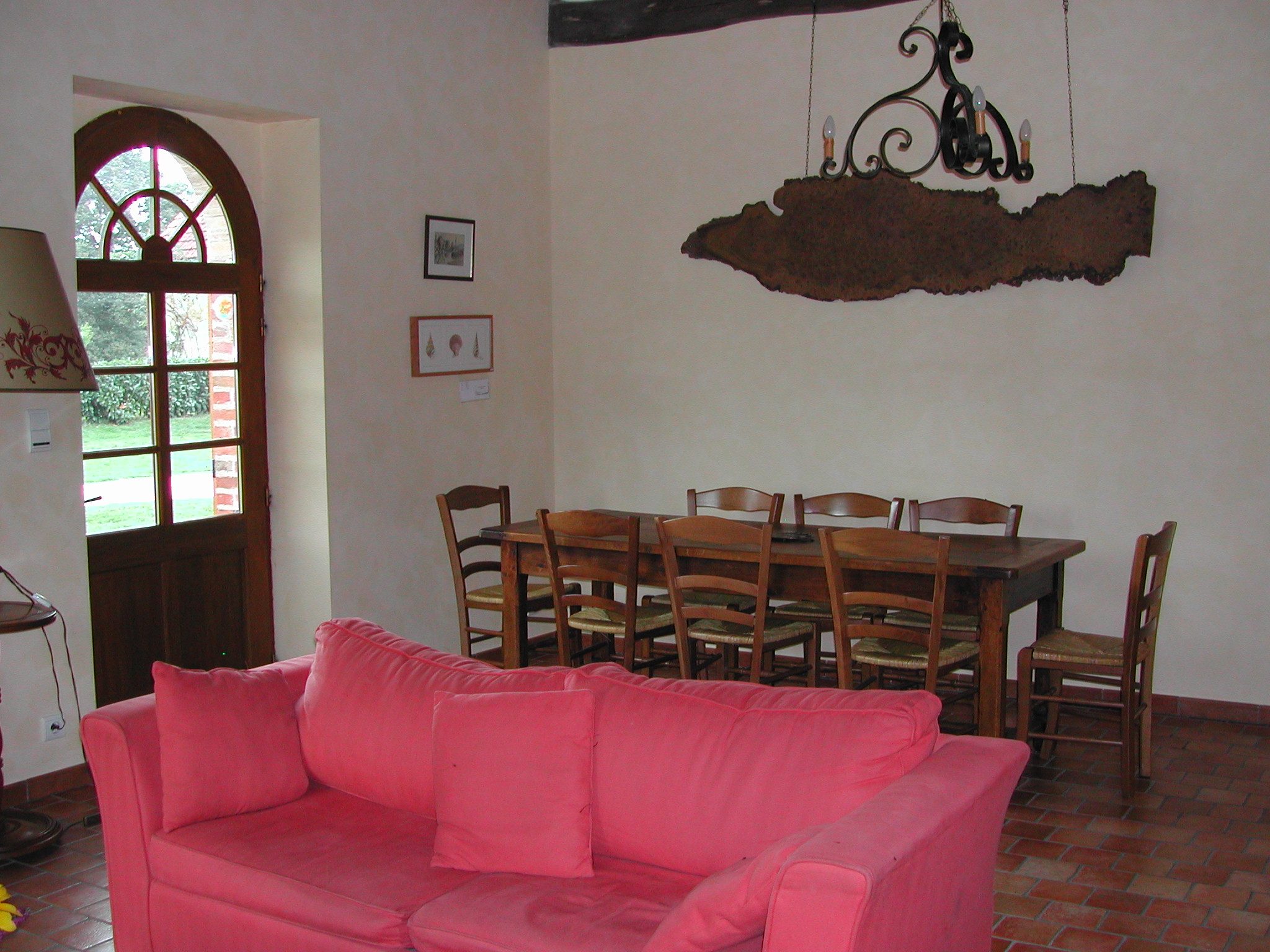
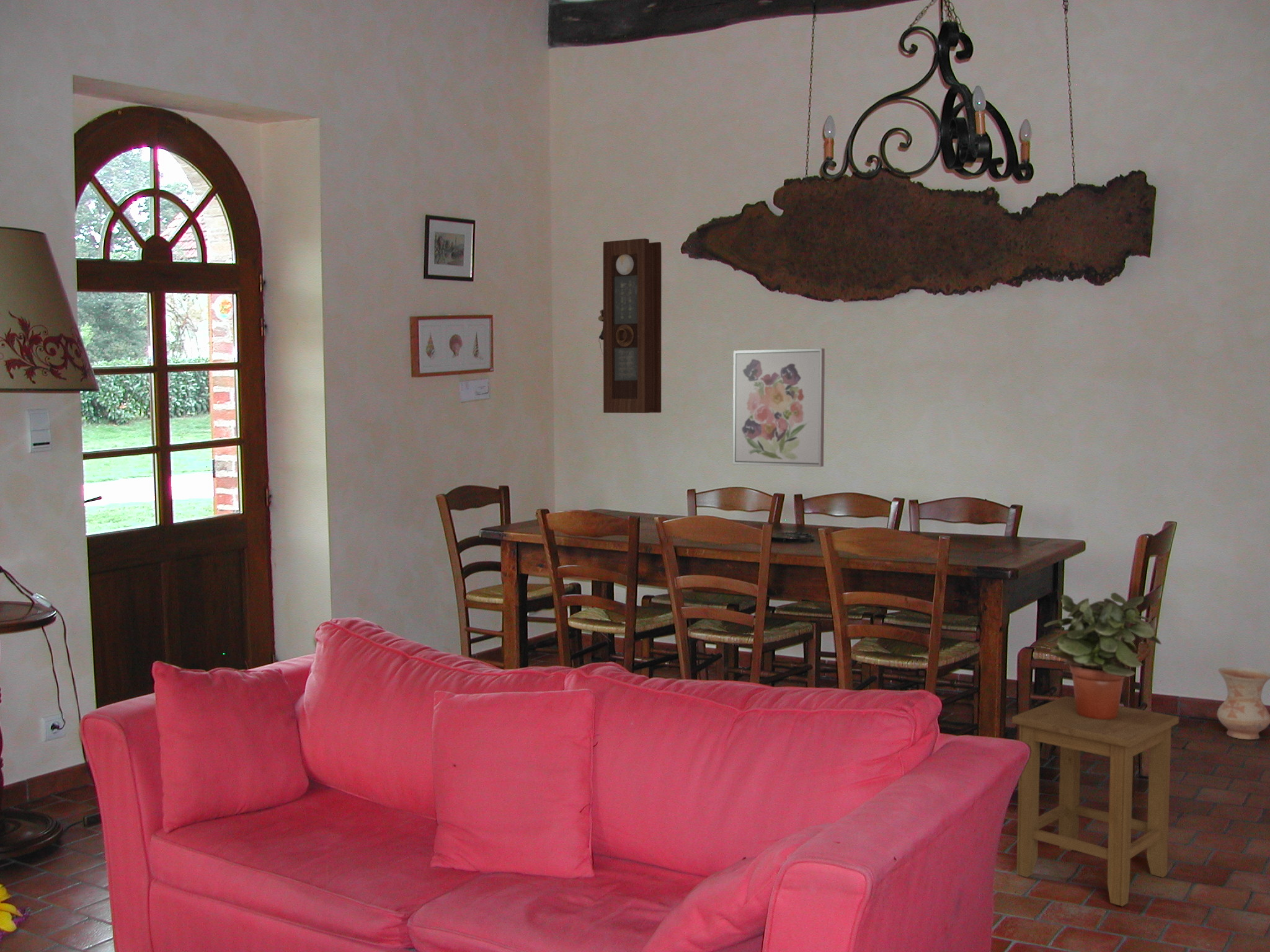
+ stool (1090, 808)
+ wall art (778, 407)
+ potted plant (1098, 651)
+ pendulum clock (624, 328)
+ ceramic jug (1245, 702)
